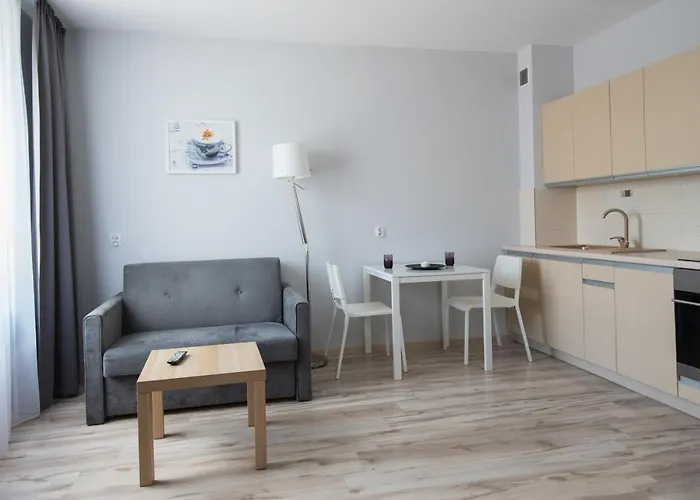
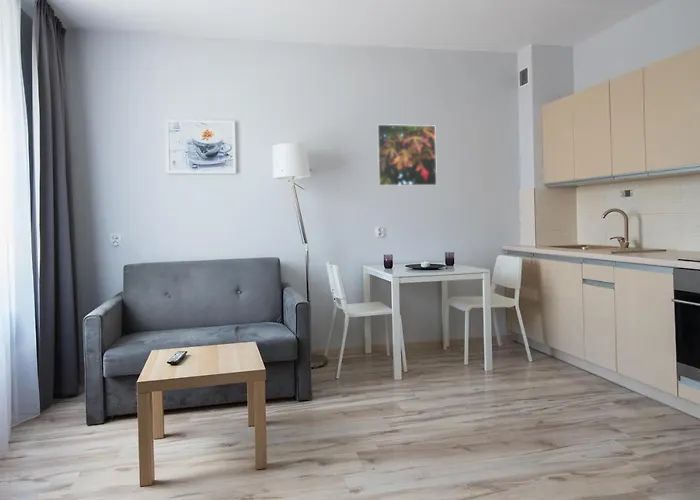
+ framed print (406, 155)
